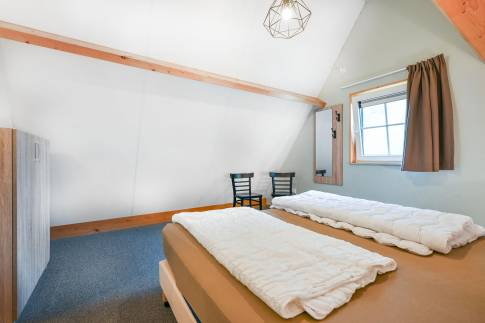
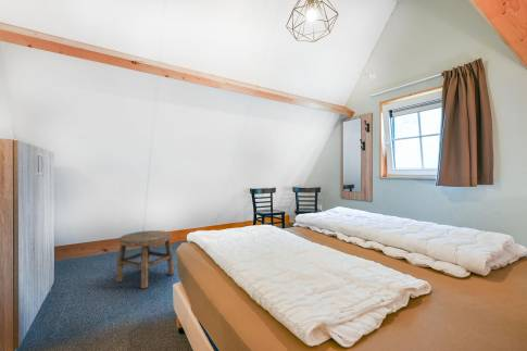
+ stool (146, 255)
